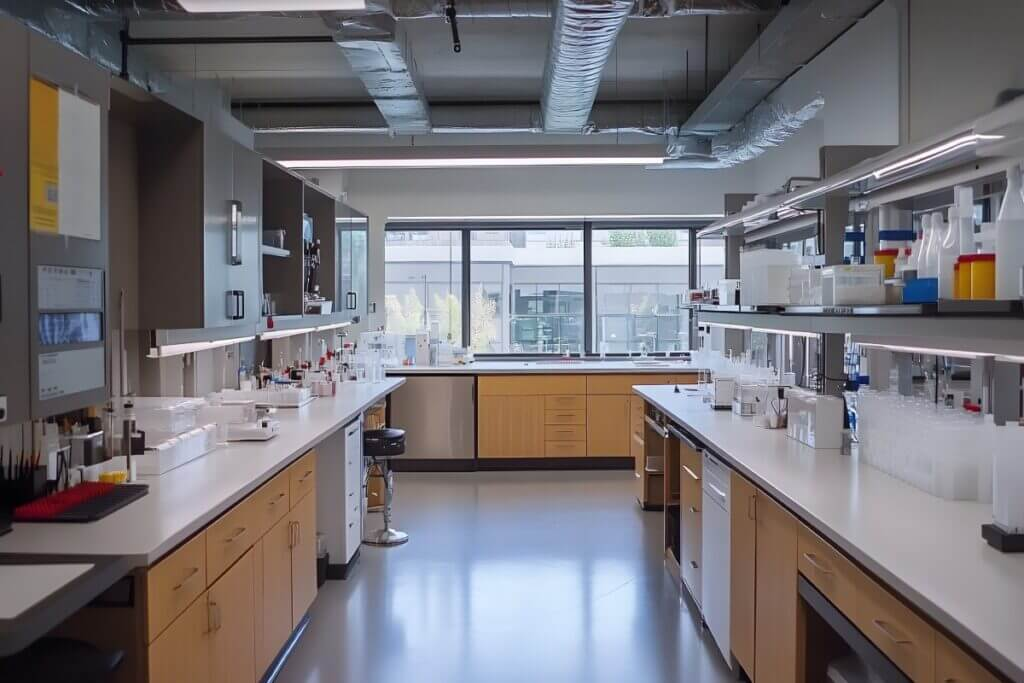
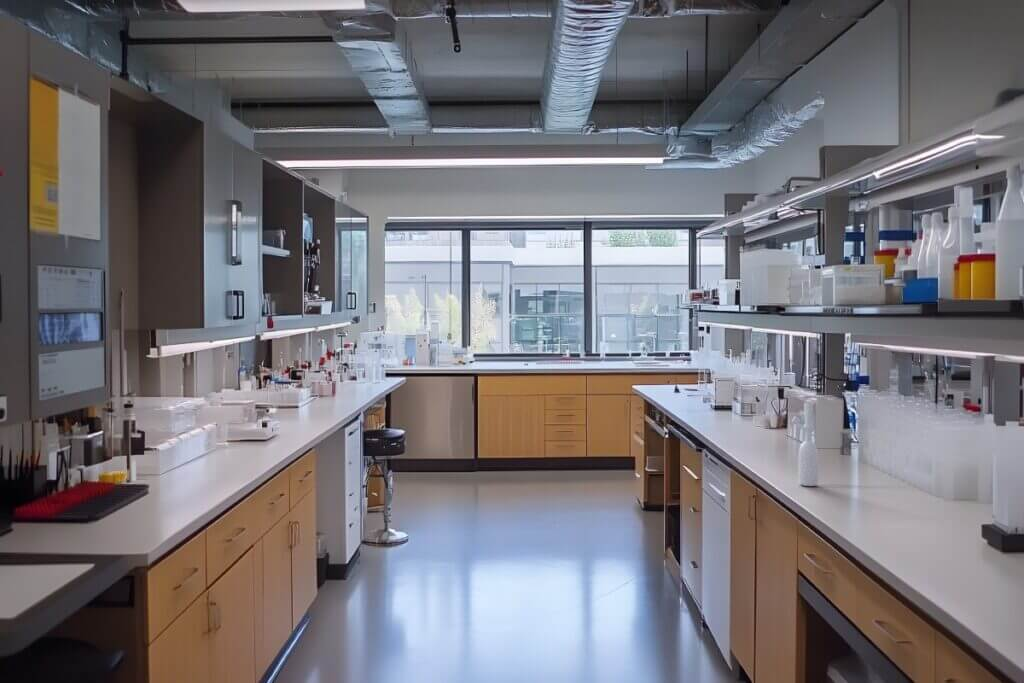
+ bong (805, 444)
